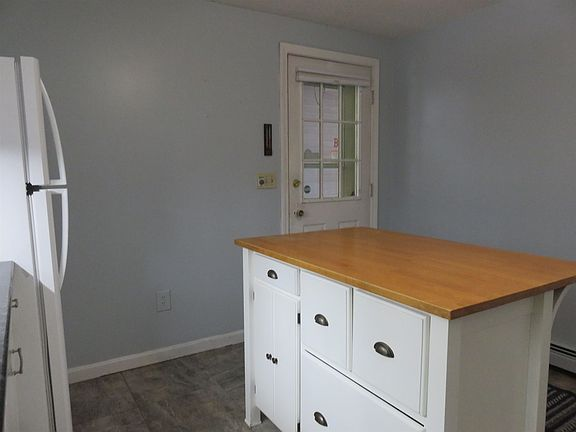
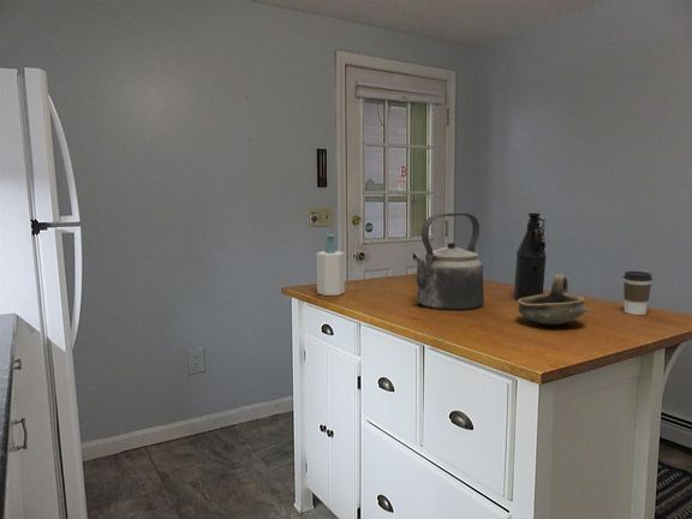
+ oil lamp (554, 300)
+ soap bottle (330, 263)
+ coffee cup (636, 292)
+ bottle (531, 256)
+ kettle (446, 258)
